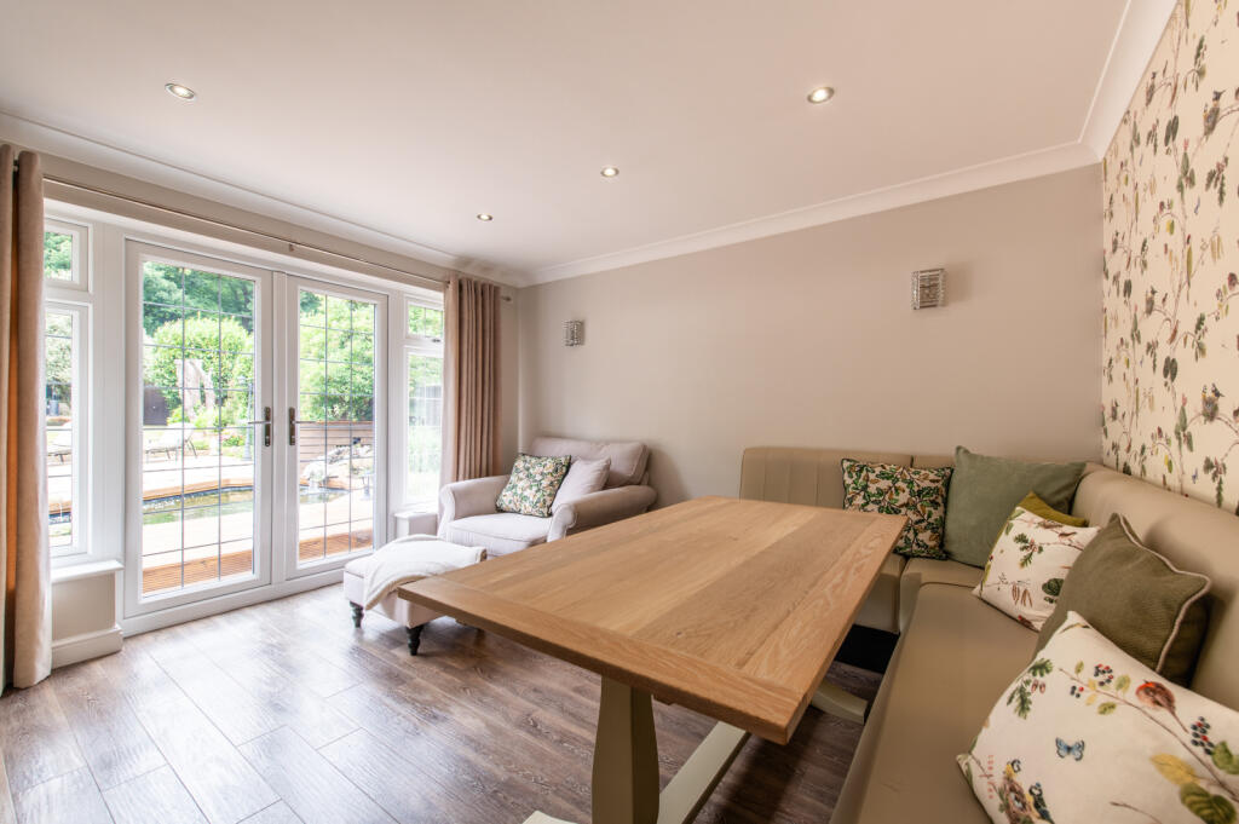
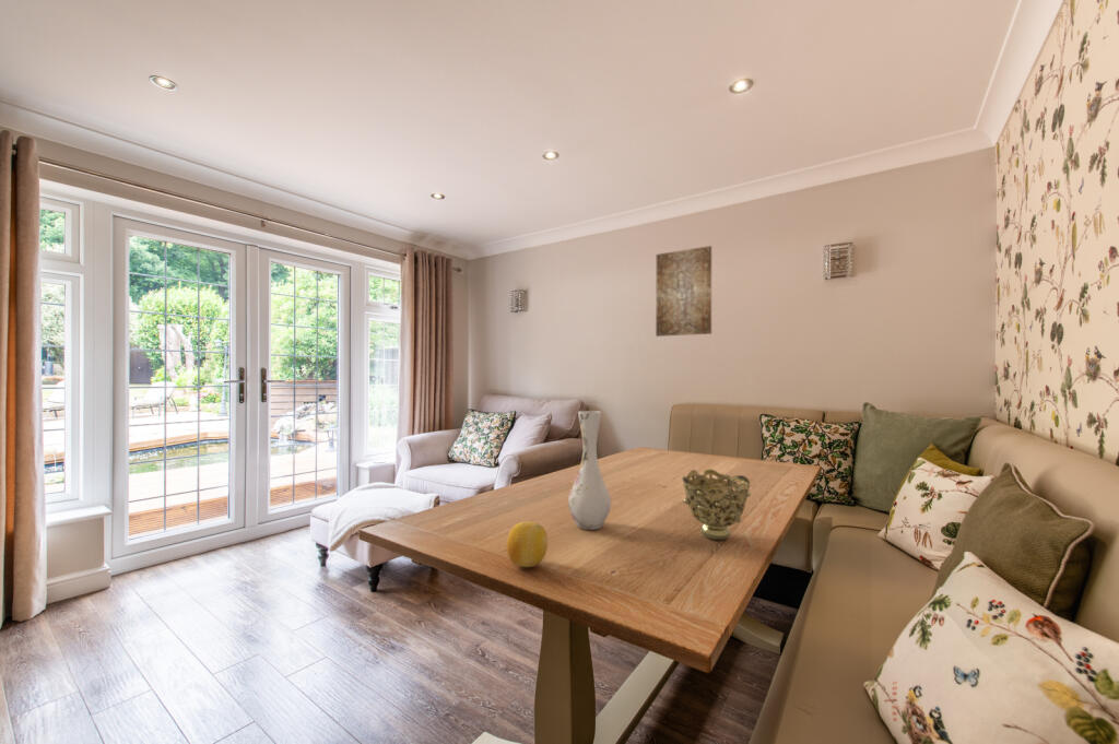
+ decorative bowl (715, 506)
+ wall art (683, 293)
+ vase (589, 468)
+ fruit (527, 543)
